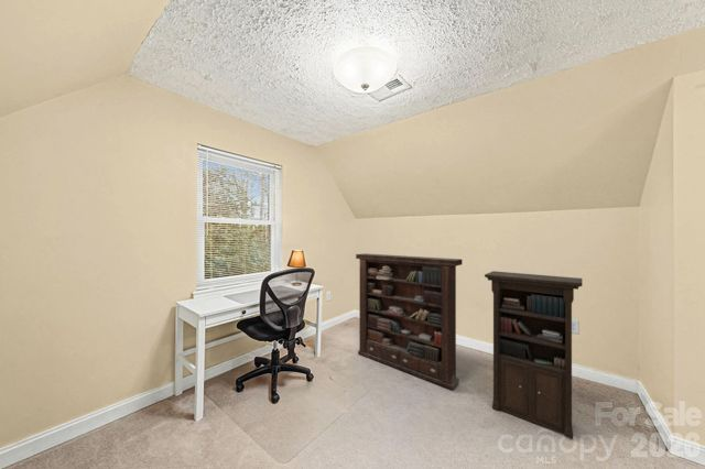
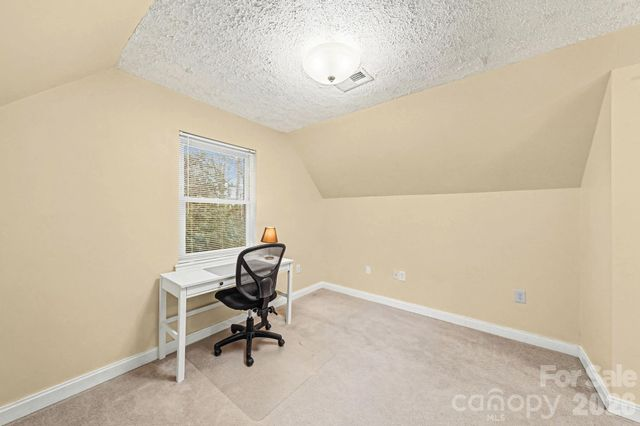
- bookcase (442, 320)
